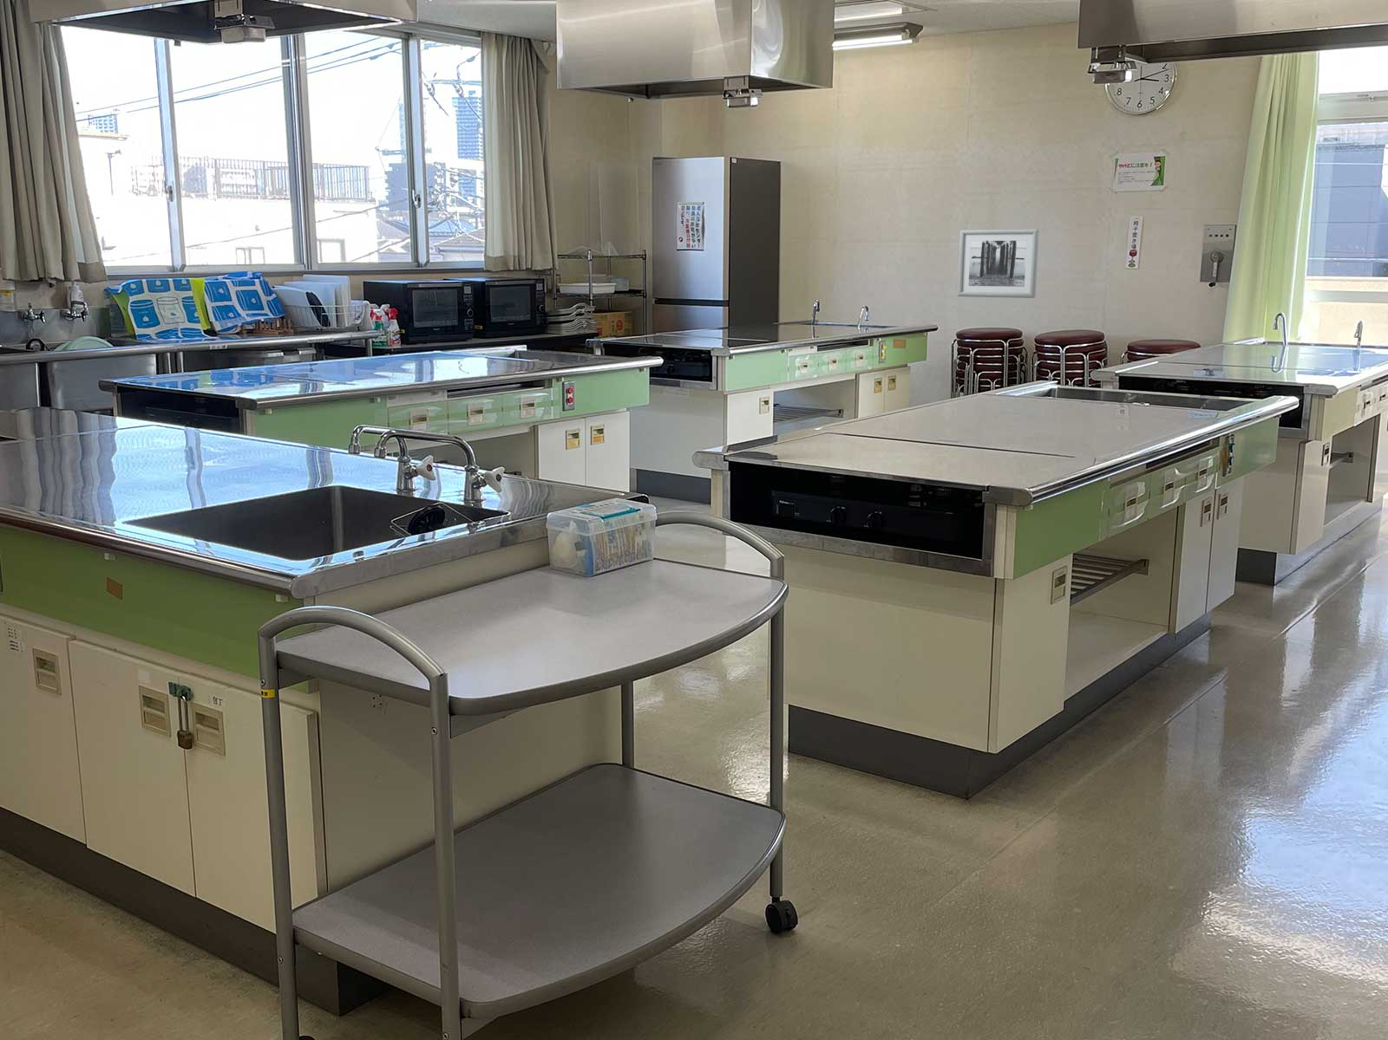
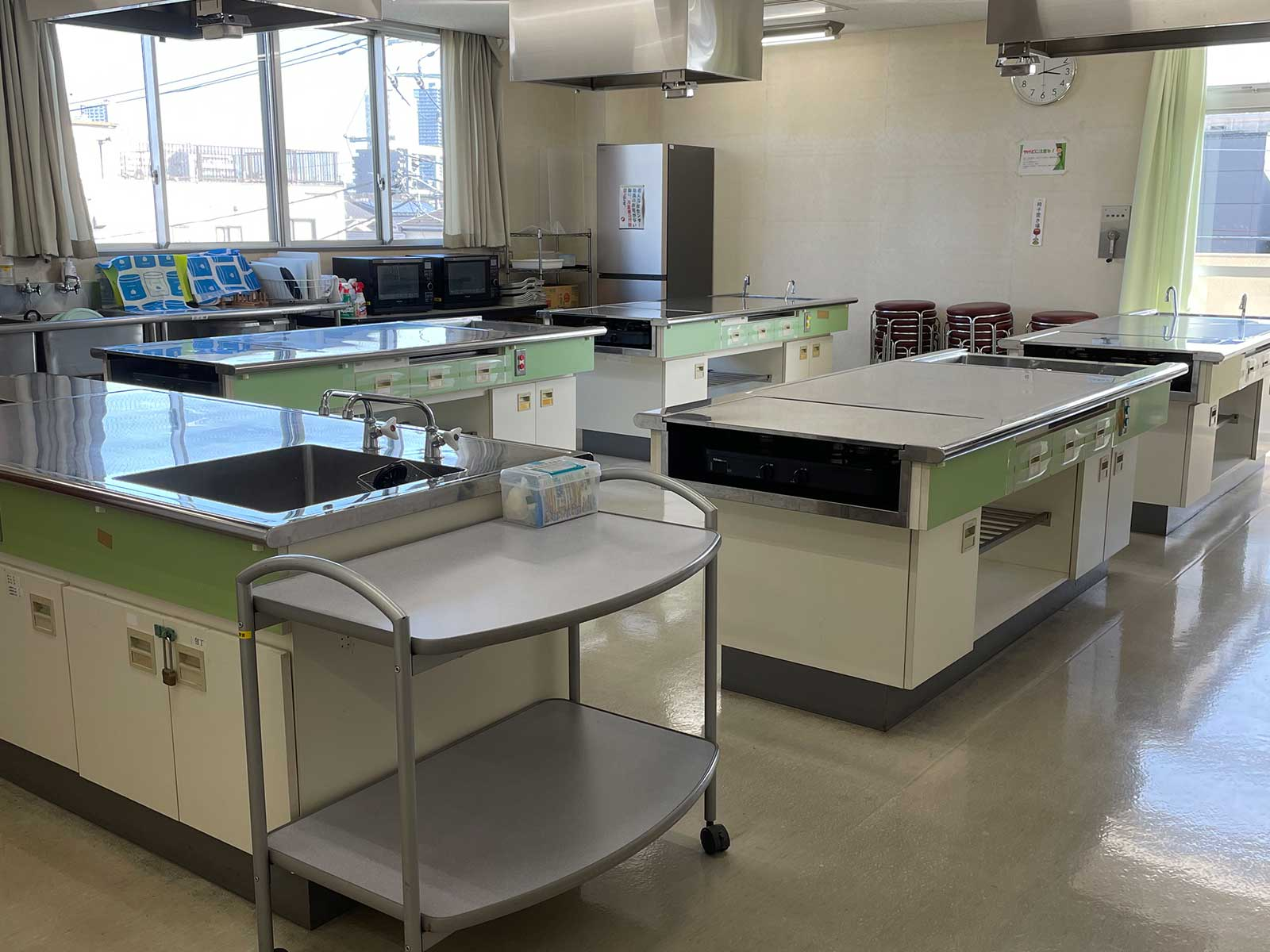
- wall art (997, 263)
